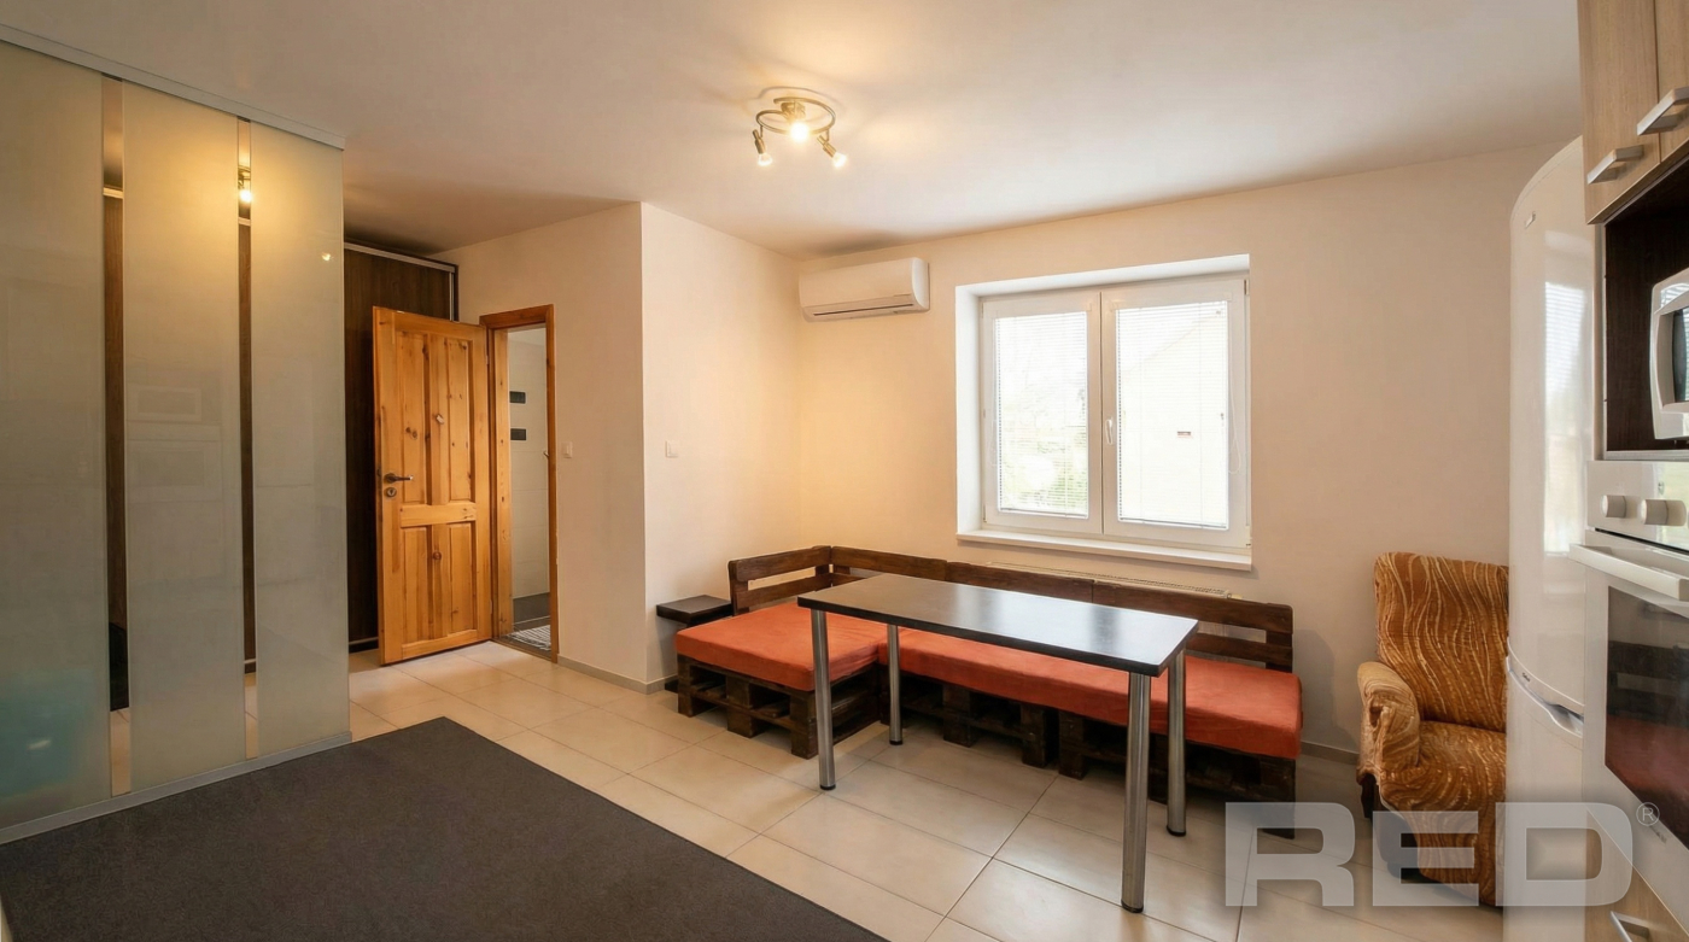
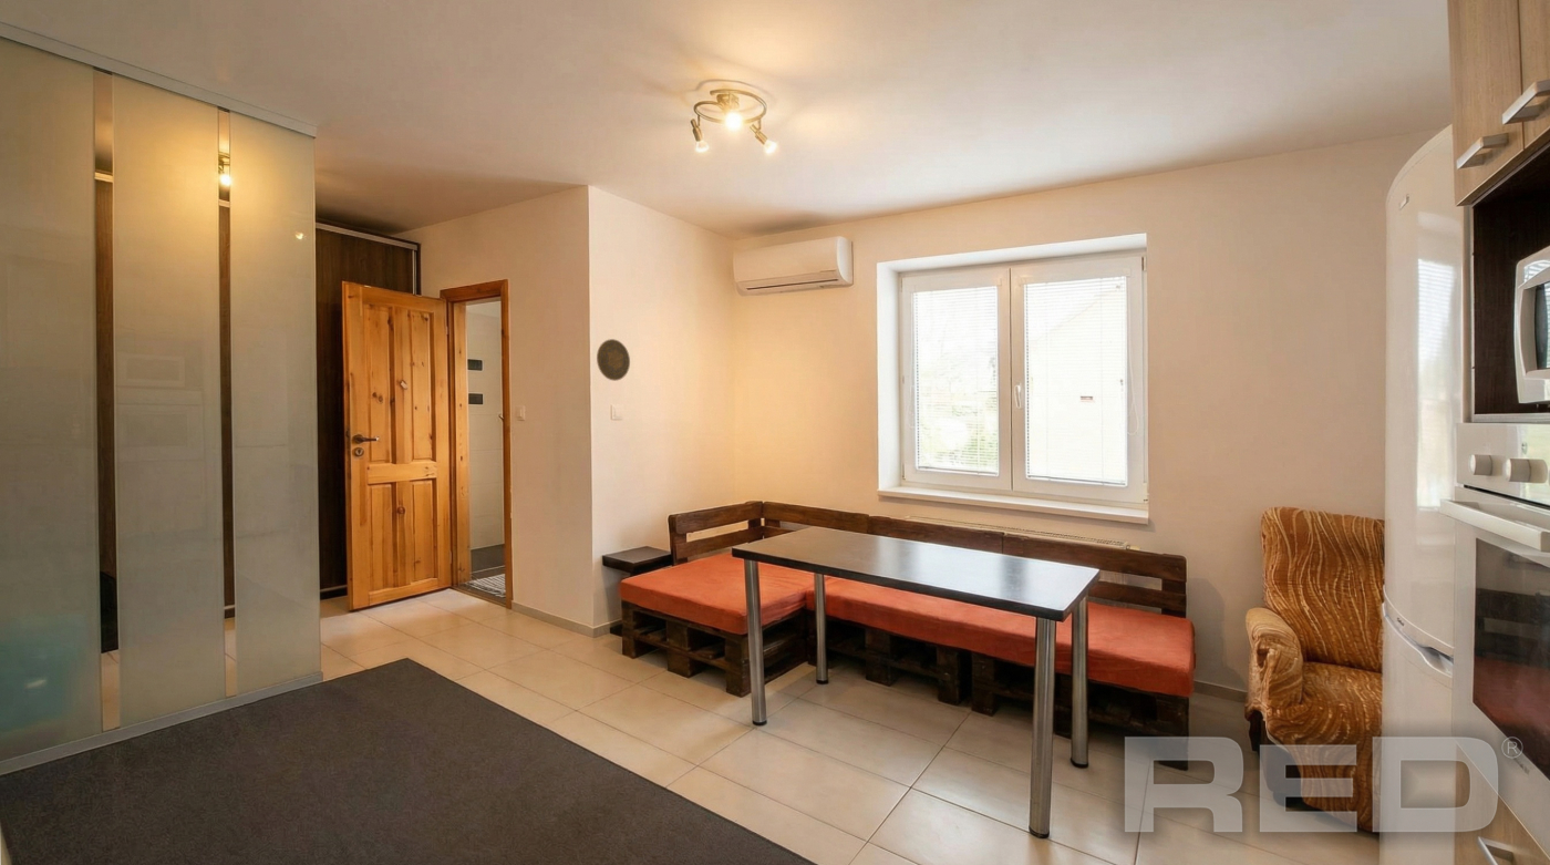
+ decorative plate (614, 359)
